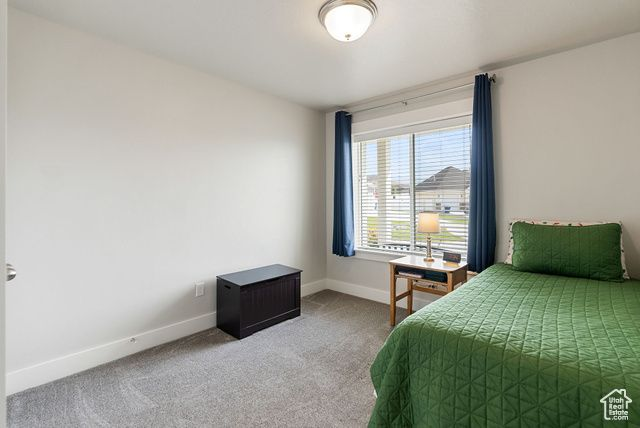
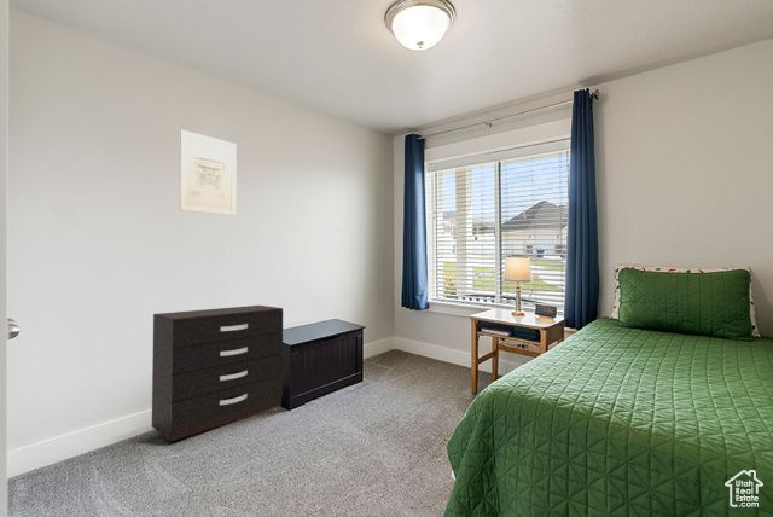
+ wall art (209, 174)
+ dresser (222, 362)
